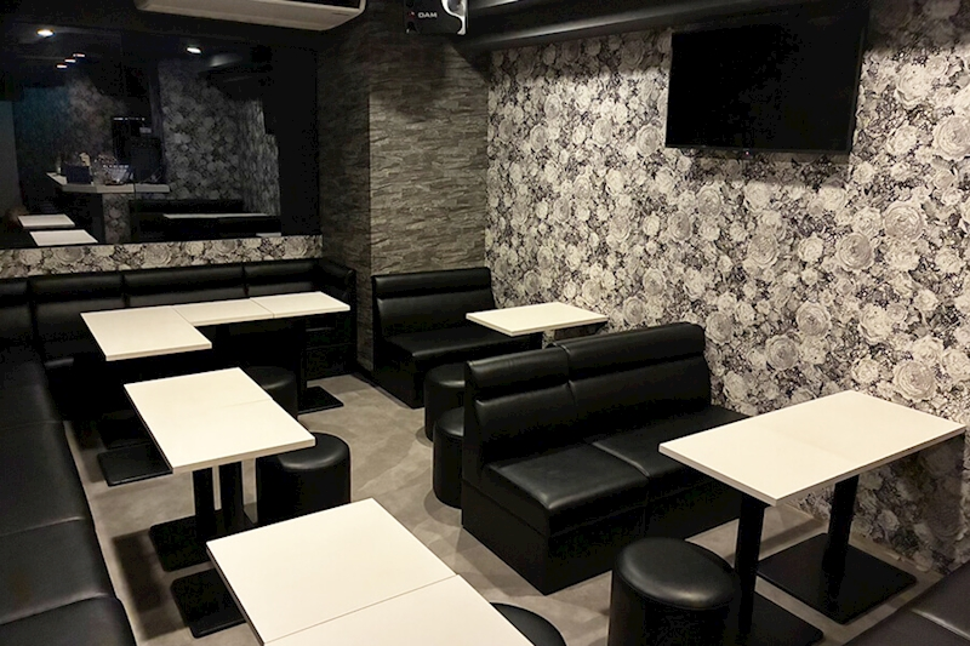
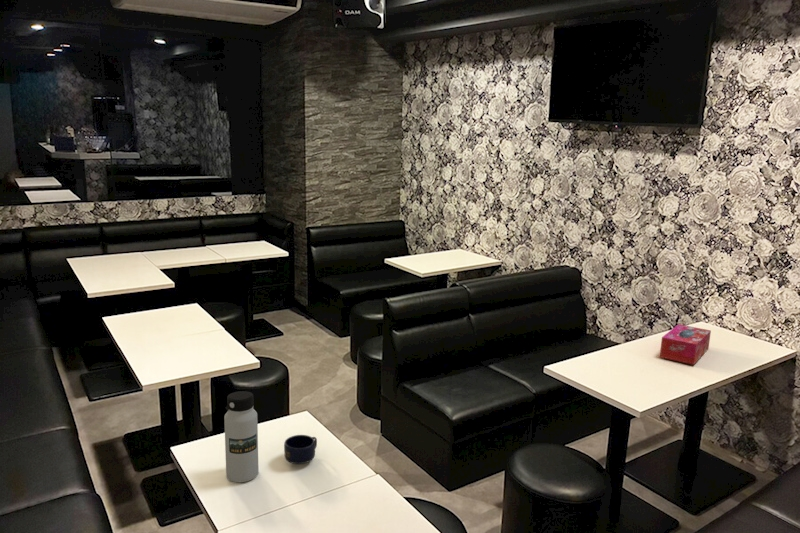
+ mug (302, 449)
+ tissue box (685, 343)
+ water bottle (241, 435)
